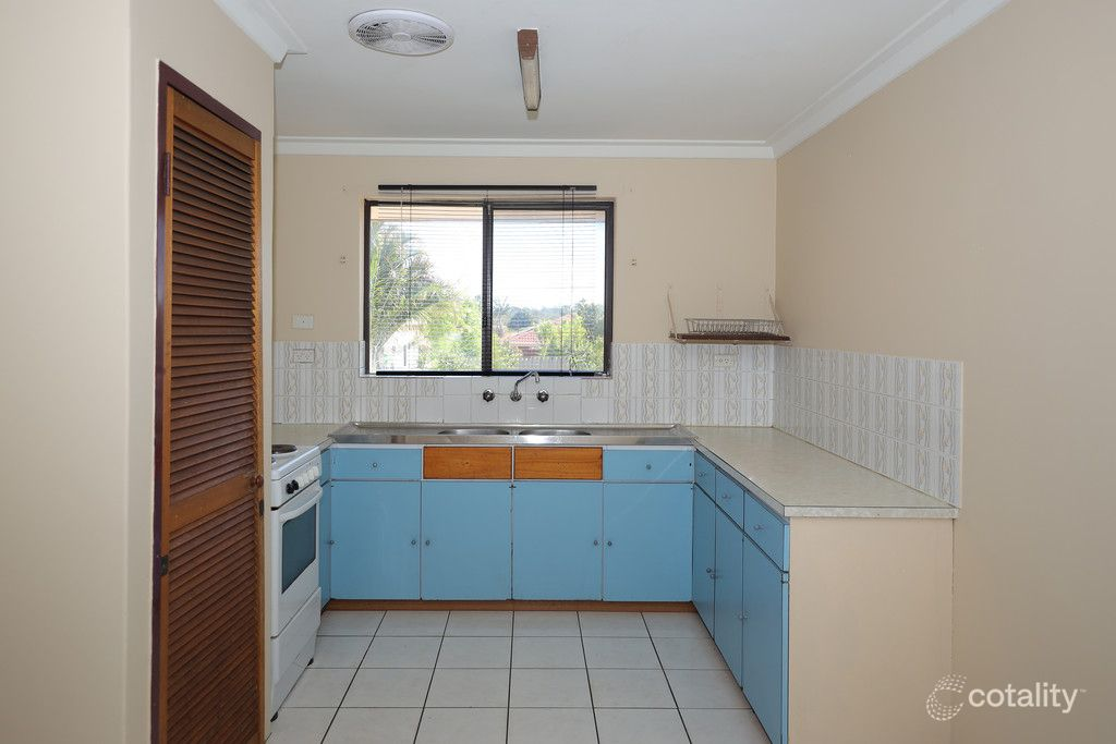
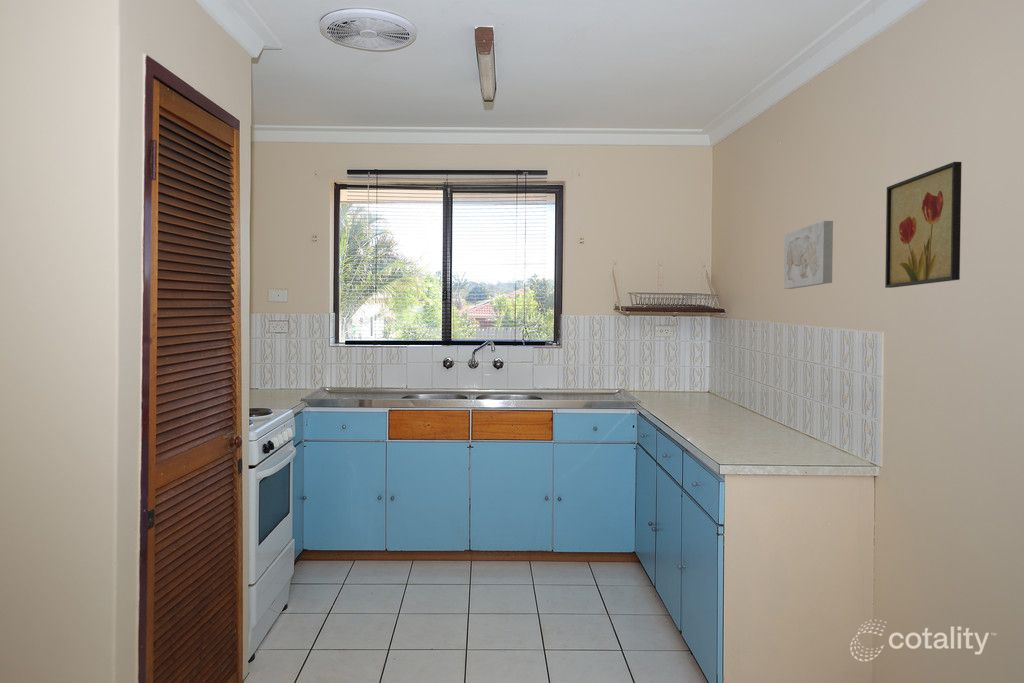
+ wall art (806, 257)
+ wall art (922, 229)
